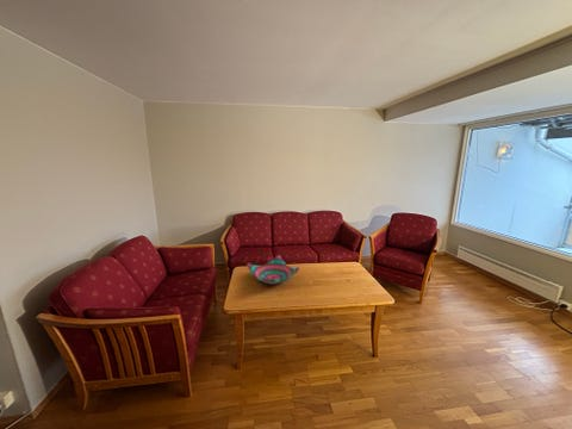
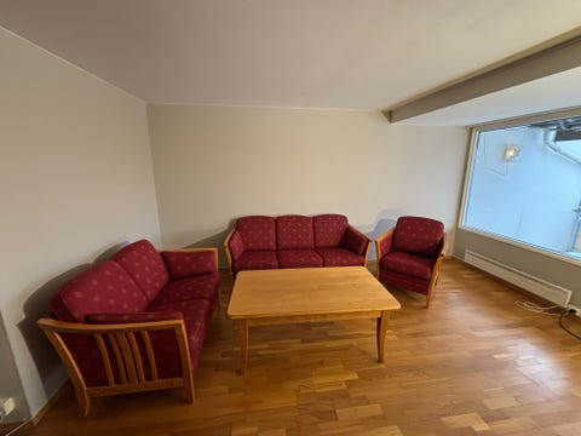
- decorative bowl (273, 272)
